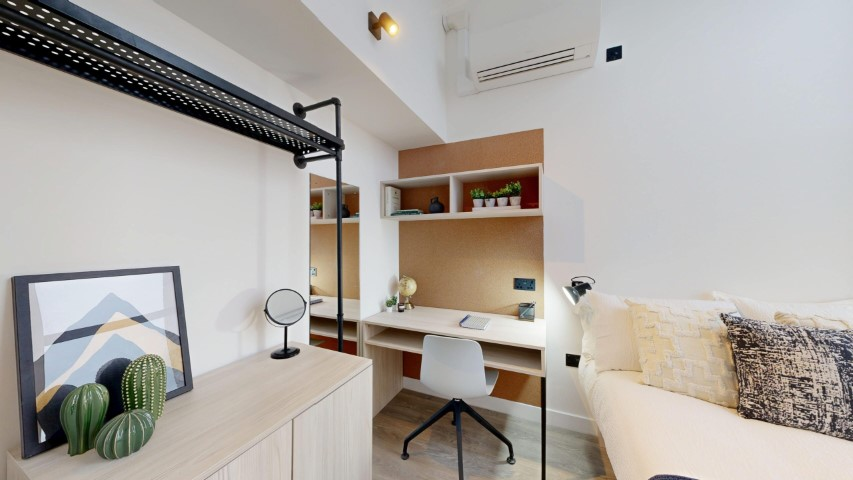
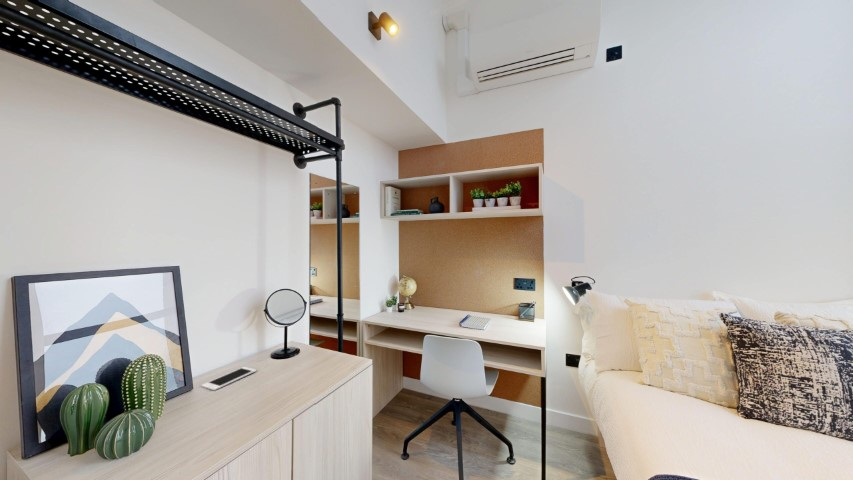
+ cell phone (230, 377)
